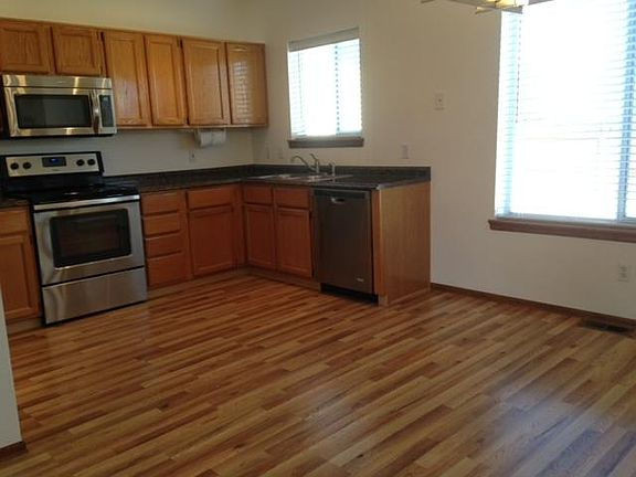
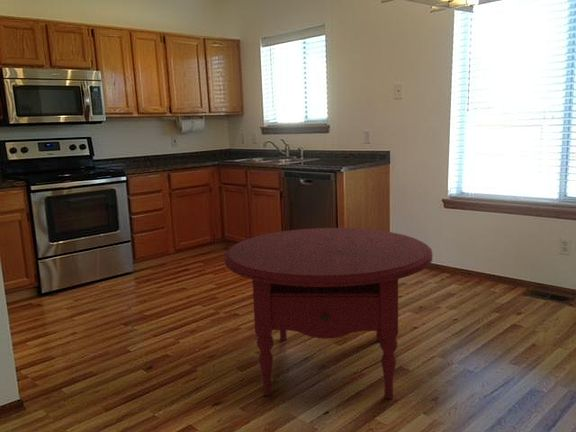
+ round table (328, 307)
